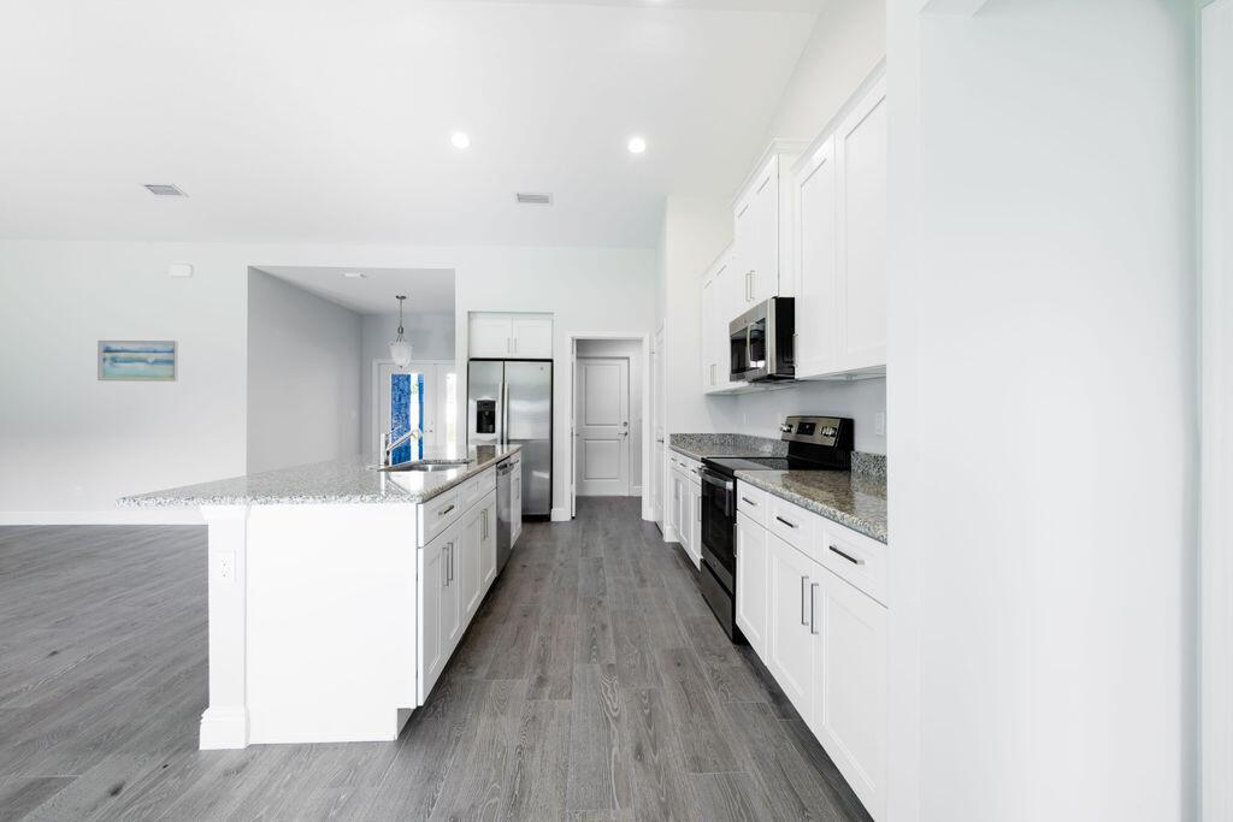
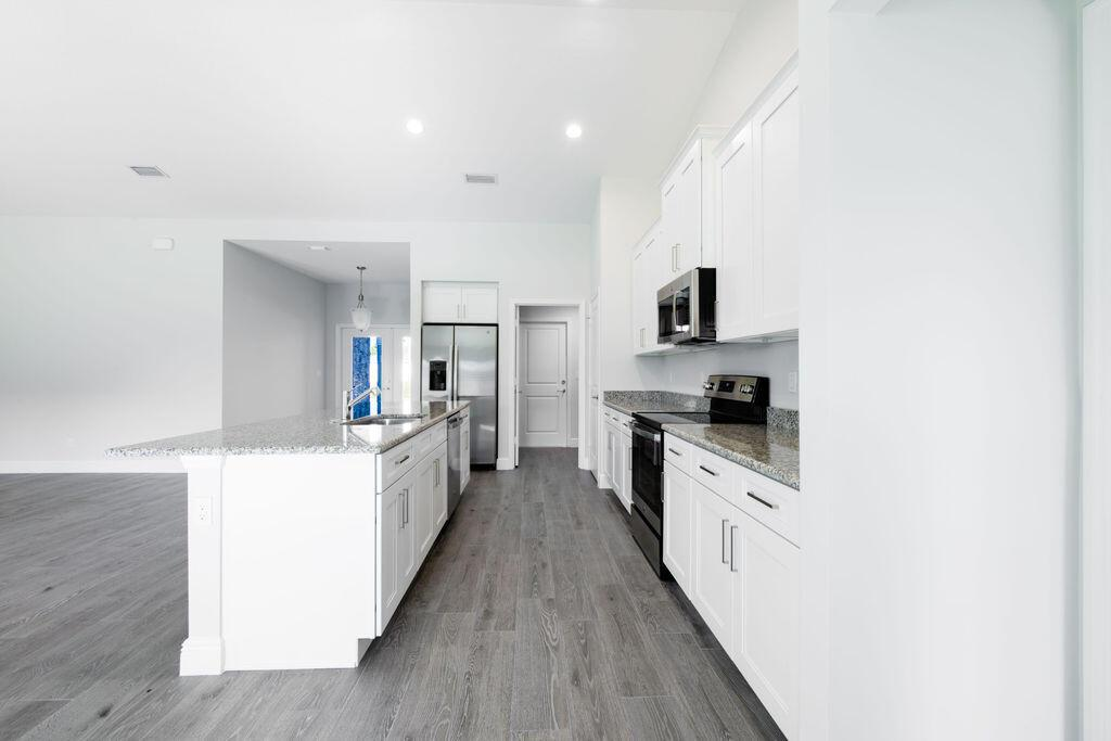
- wall art (137, 360)
